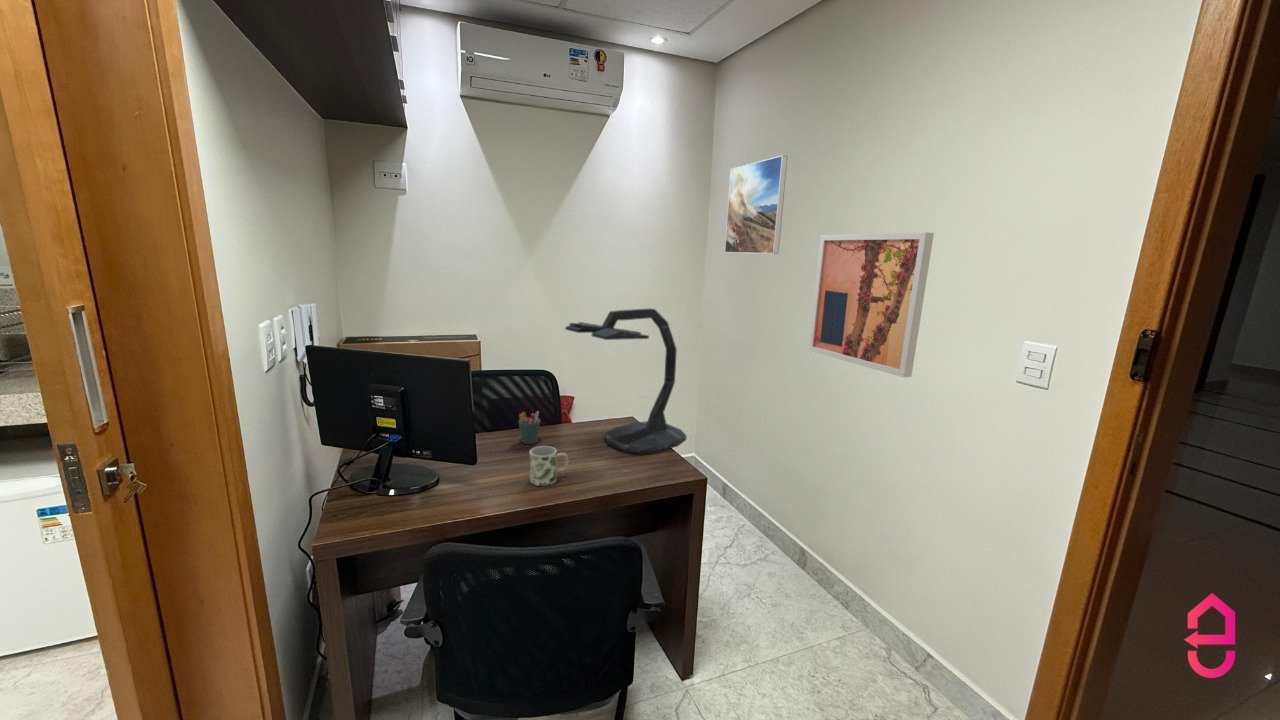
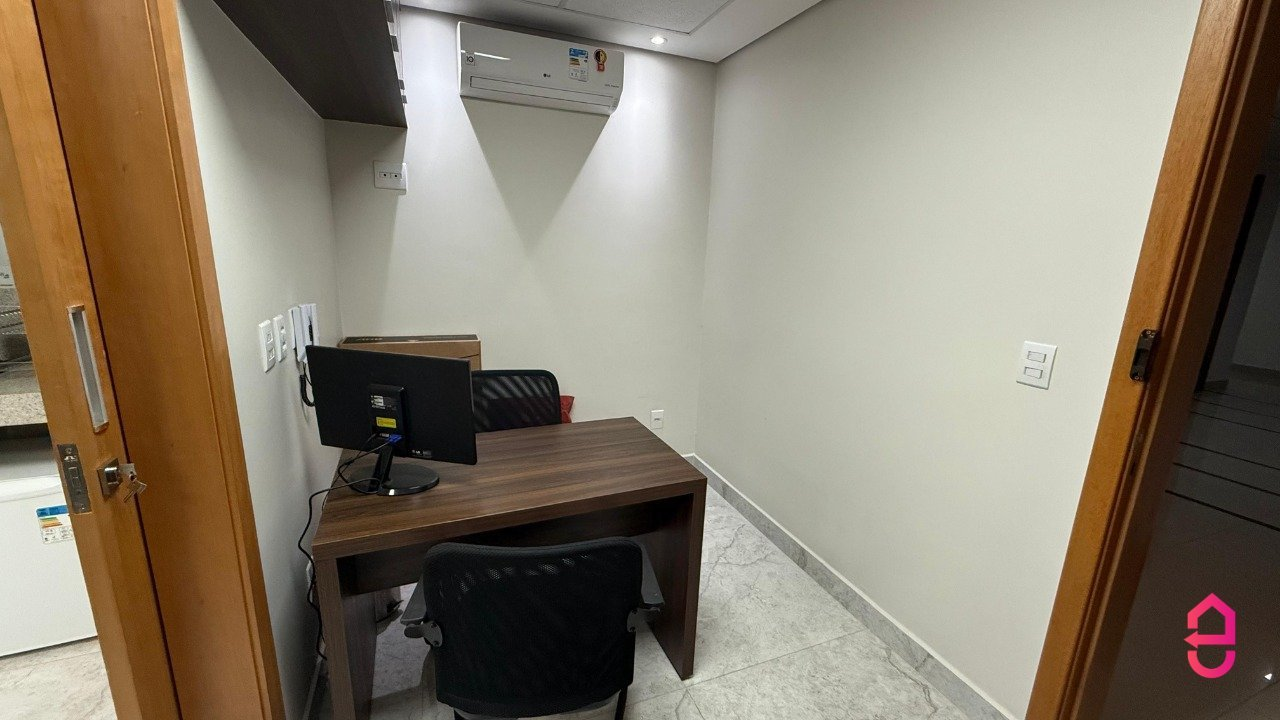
- wall art (862, 299)
- pen holder (529, 425)
- desk lamp (658, 395)
- mug (549, 464)
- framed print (753, 209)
